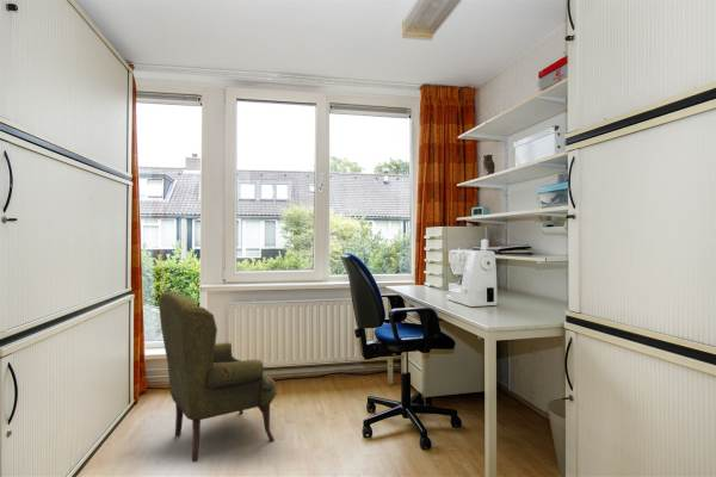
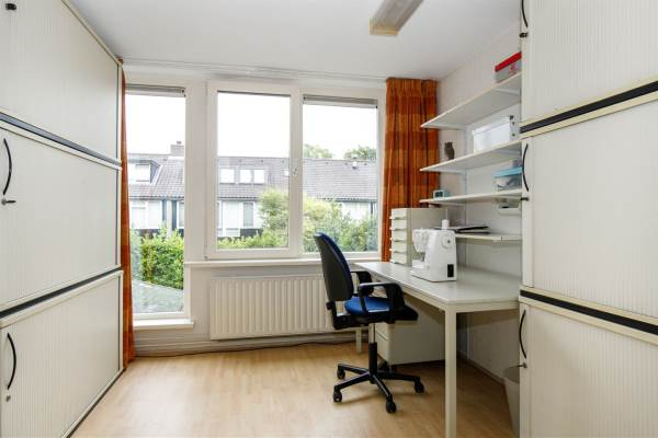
- armchair (220, 363)
